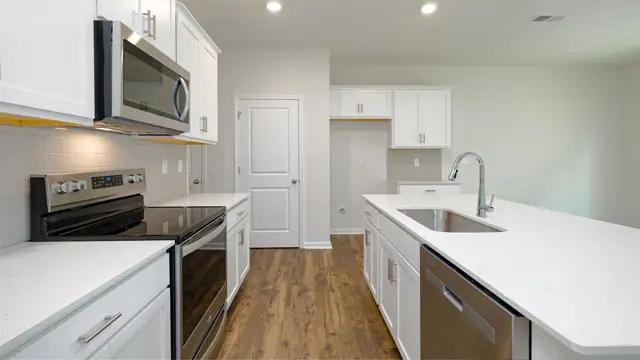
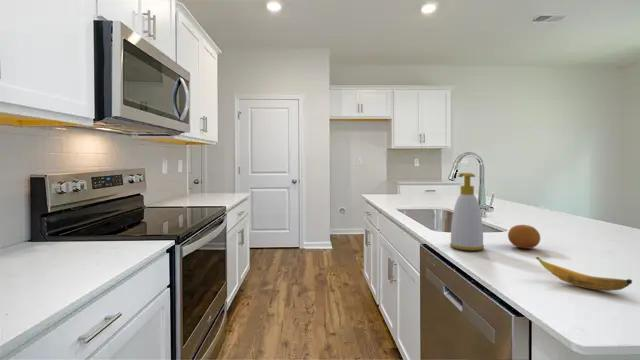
+ banana (580, 274)
+ fruit (523, 236)
+ soap bottle (466, 210)
